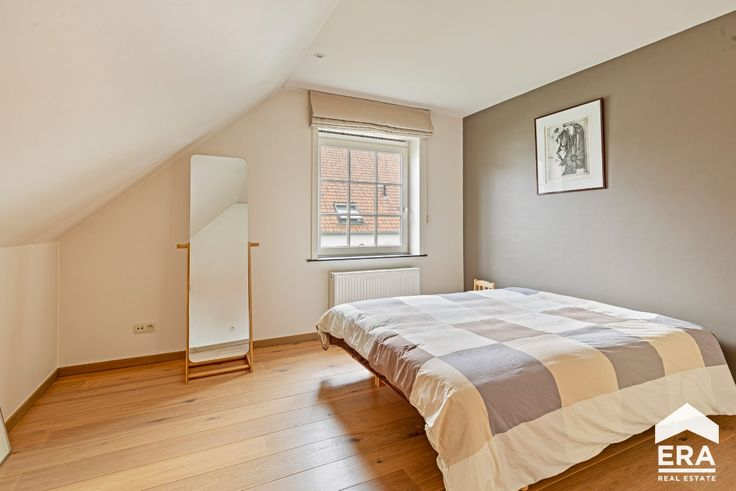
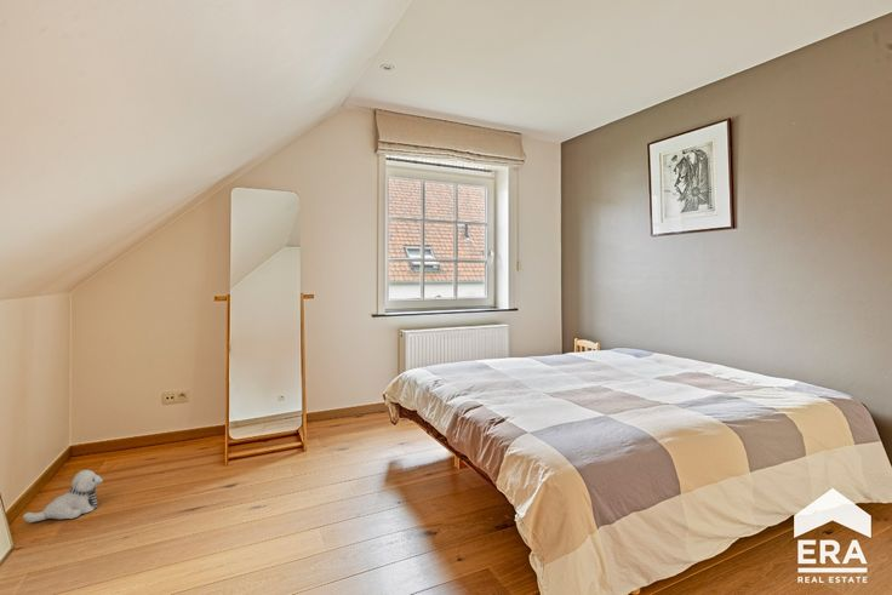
+ plush toy (65, 493)
